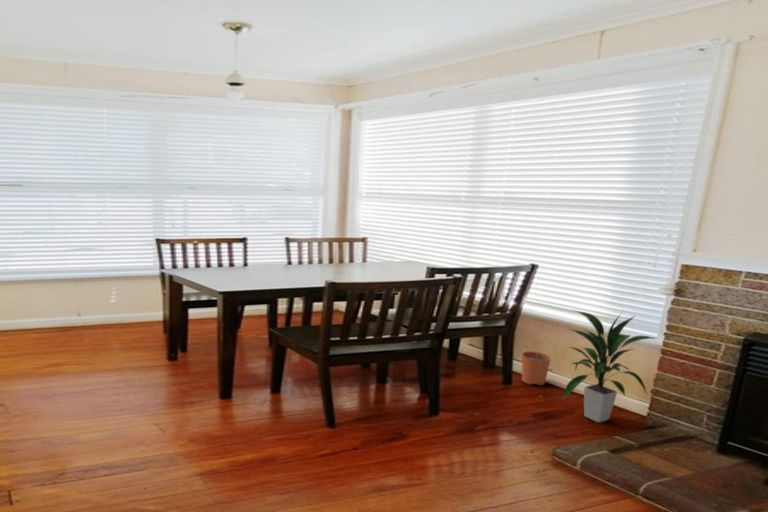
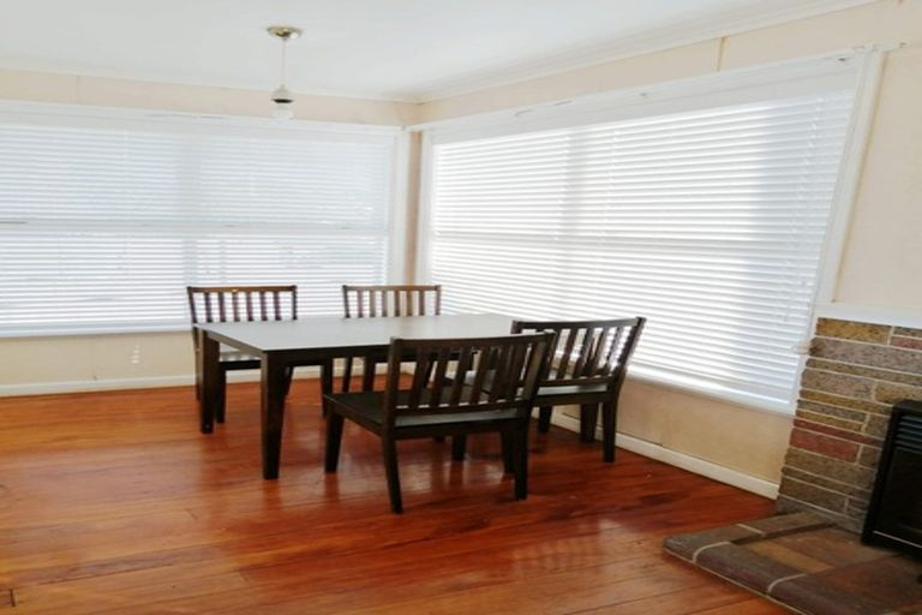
- indoor plant (600, 363)
- plant pot (535, 362)
